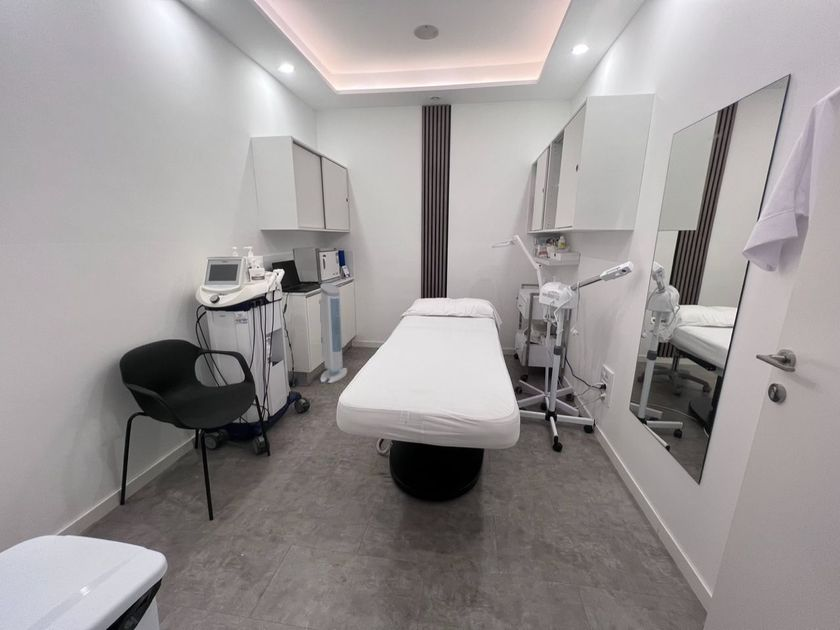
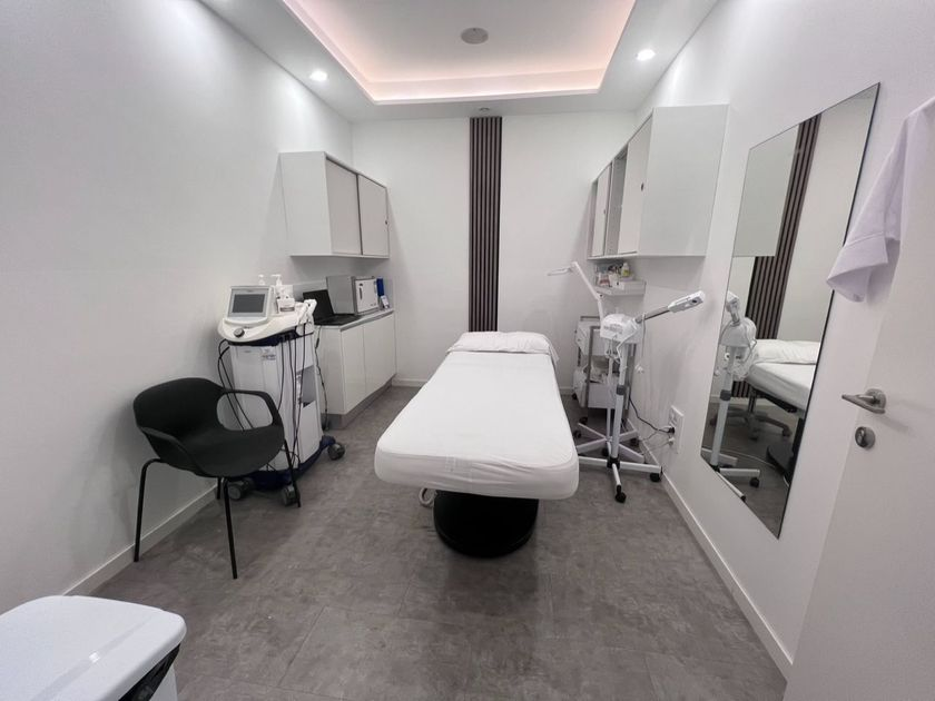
- air purifier (331, 330)
